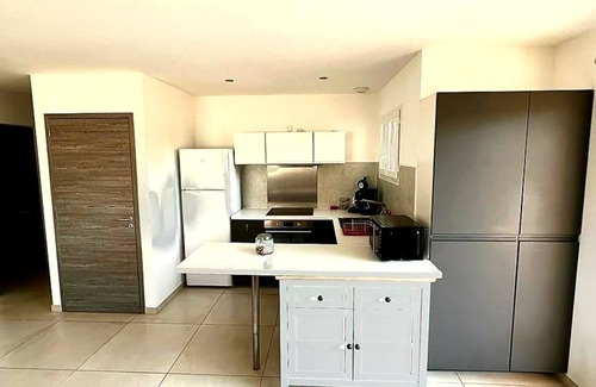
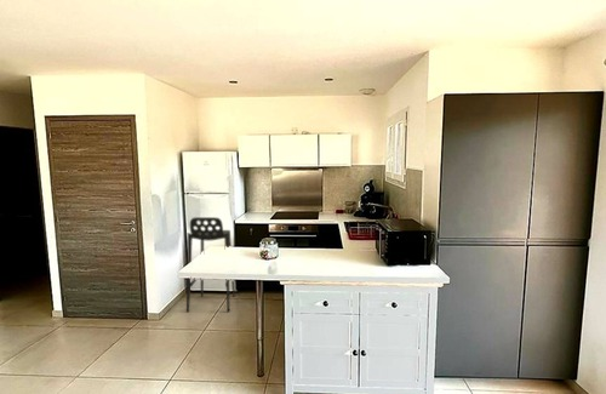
+ bar stool (202, 250)
